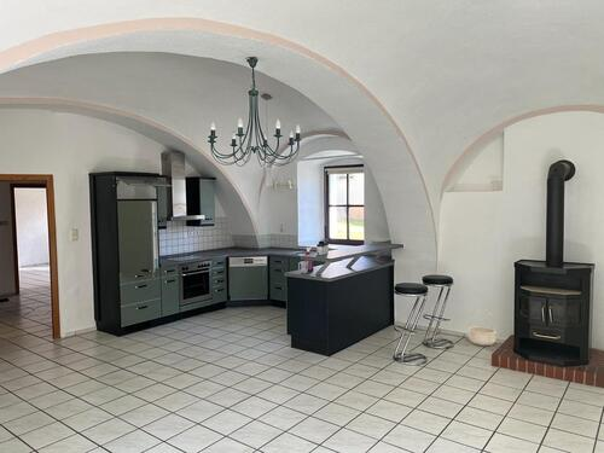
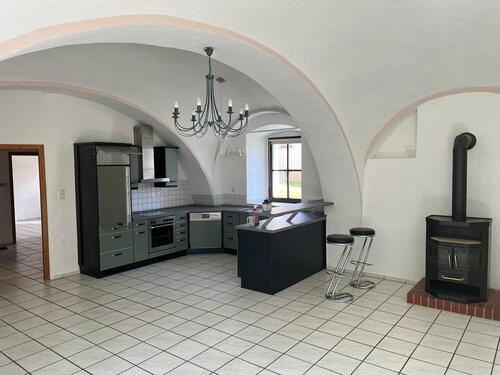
- basket (482, 327)
